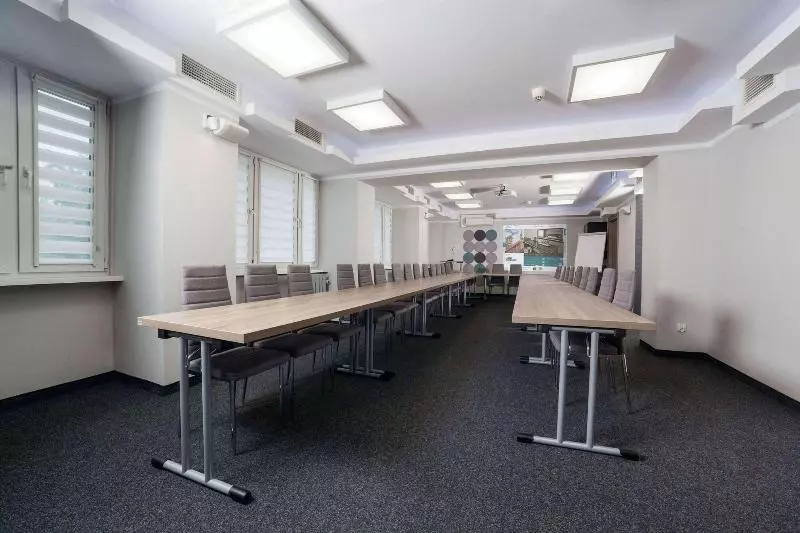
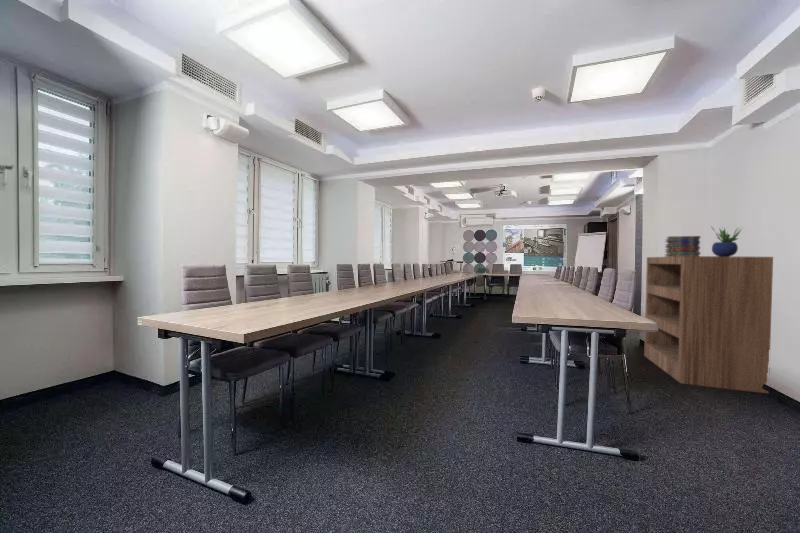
+ potted plant (727, 240)
+ bookshelf (698, 314)
+ book stack (681, 246)
